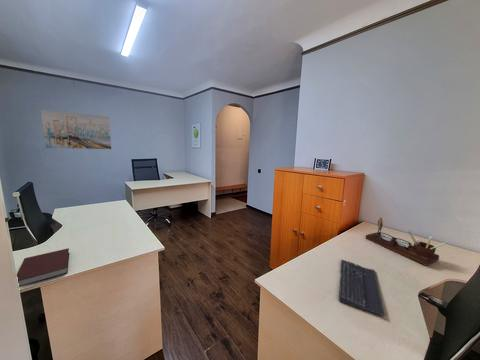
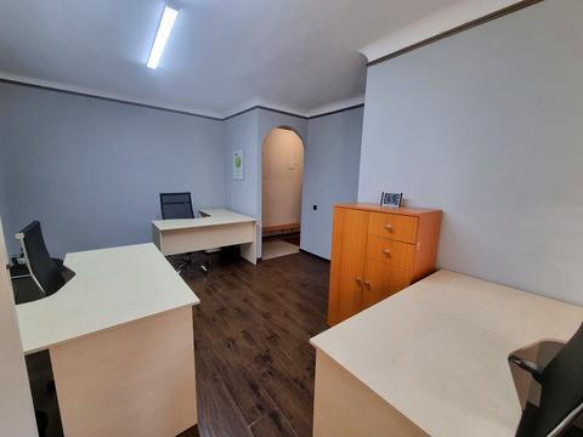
- wall art (79, 131)
- keyboard (358, 282)
- desk organizer (401, 239)
- notebook (45, 265)
